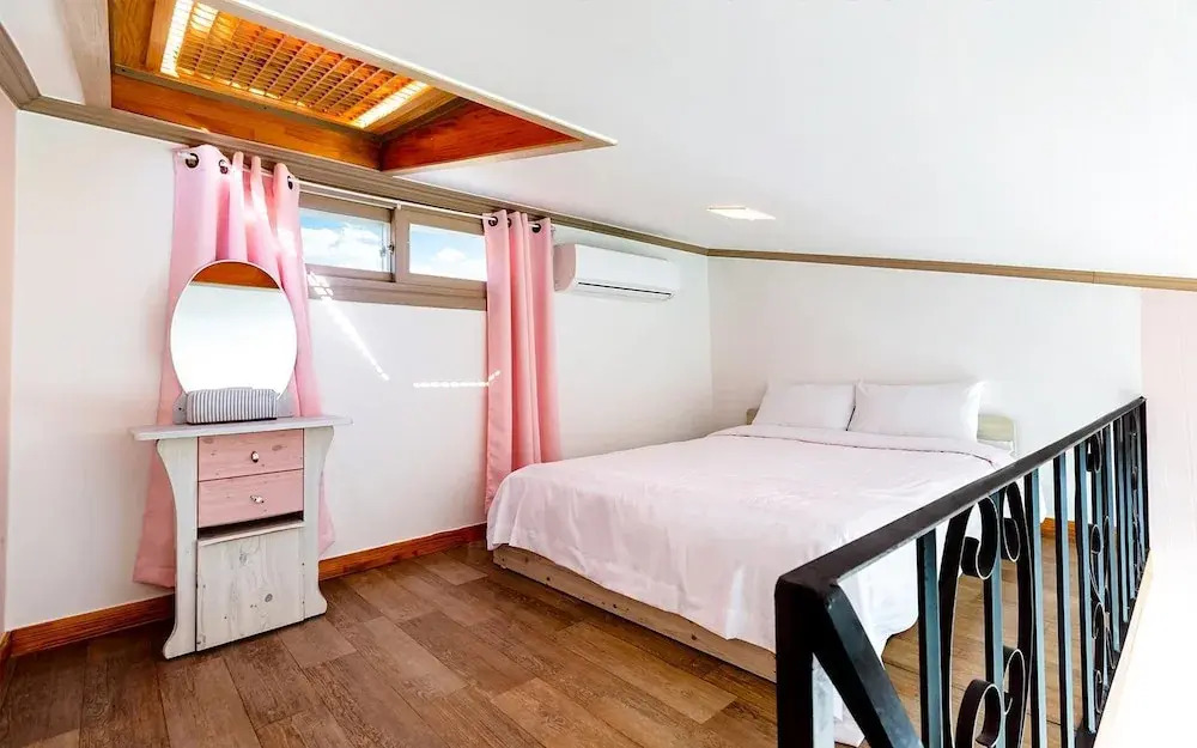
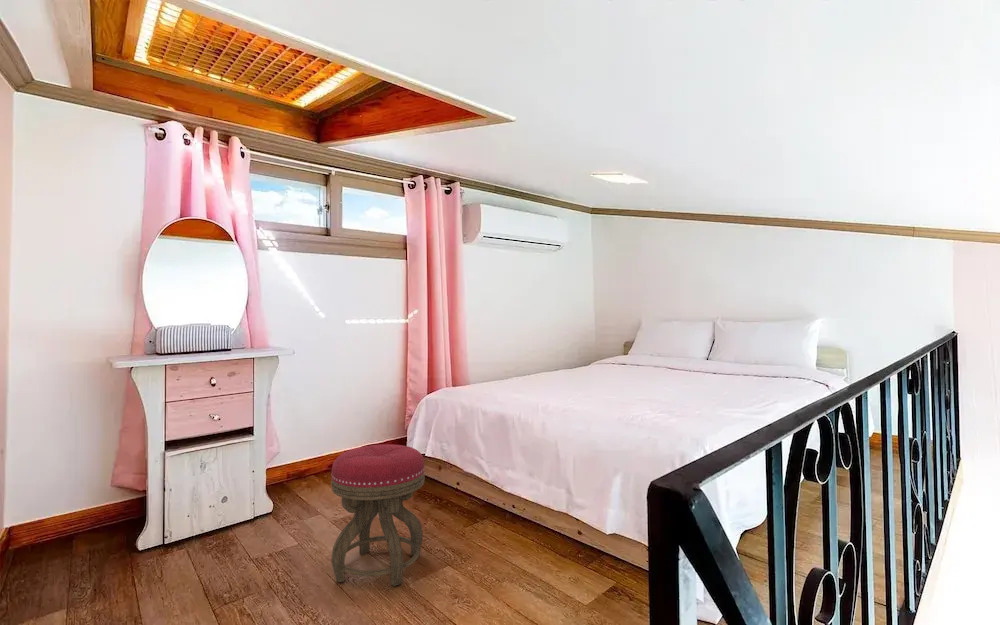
+ stool (379, 509)
